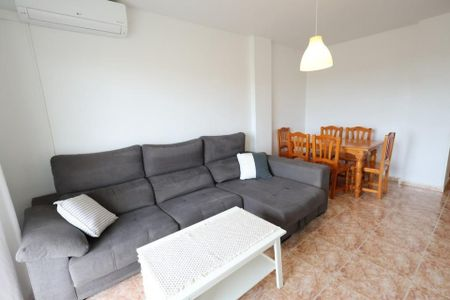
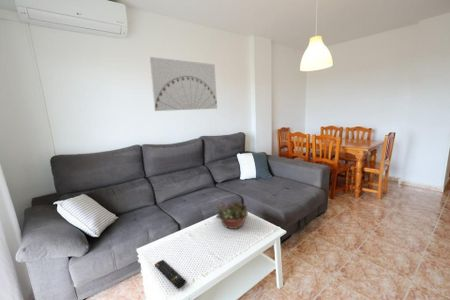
+ remote control (169, 273)
+ wall art (186, 85)
+ succulent planter (231, 212)
